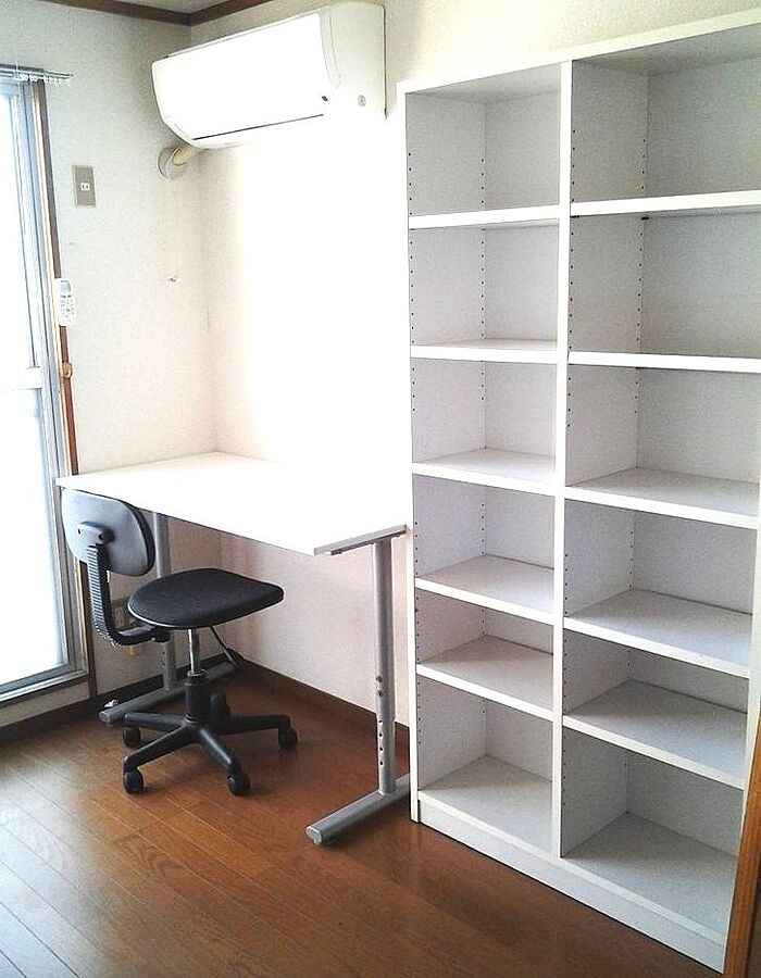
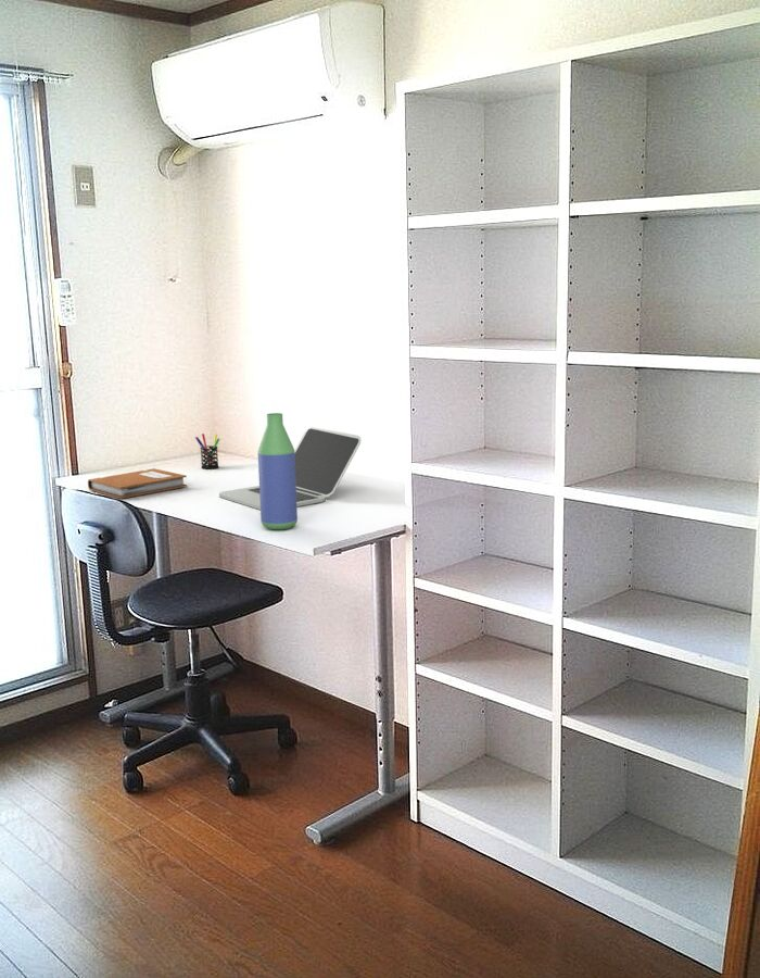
+ notebook (139, 481)
+ pen holder (210, 449)
+ laptop (295, 466)
+ bottle (277, 471)
